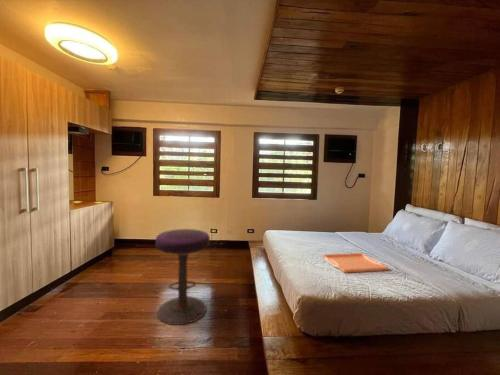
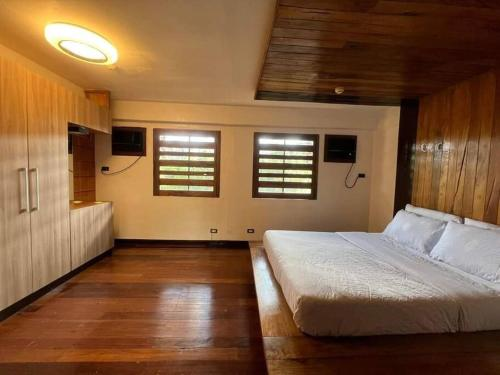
- serving tray (353, 261)
- stool (182, 271)
